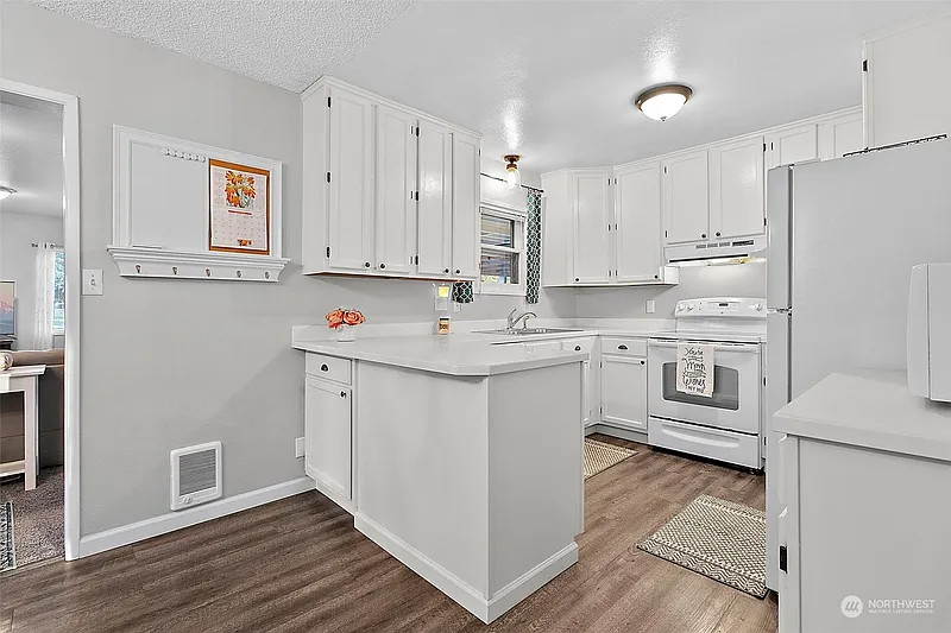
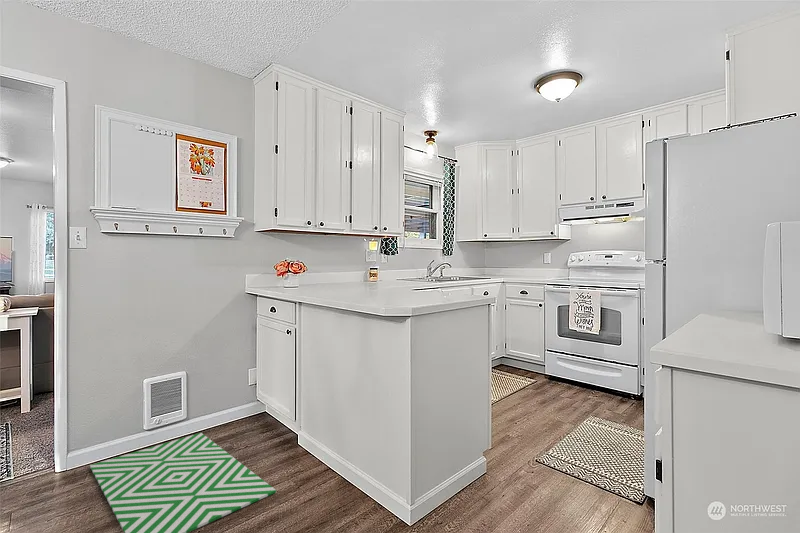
+ rug (177, 477)
